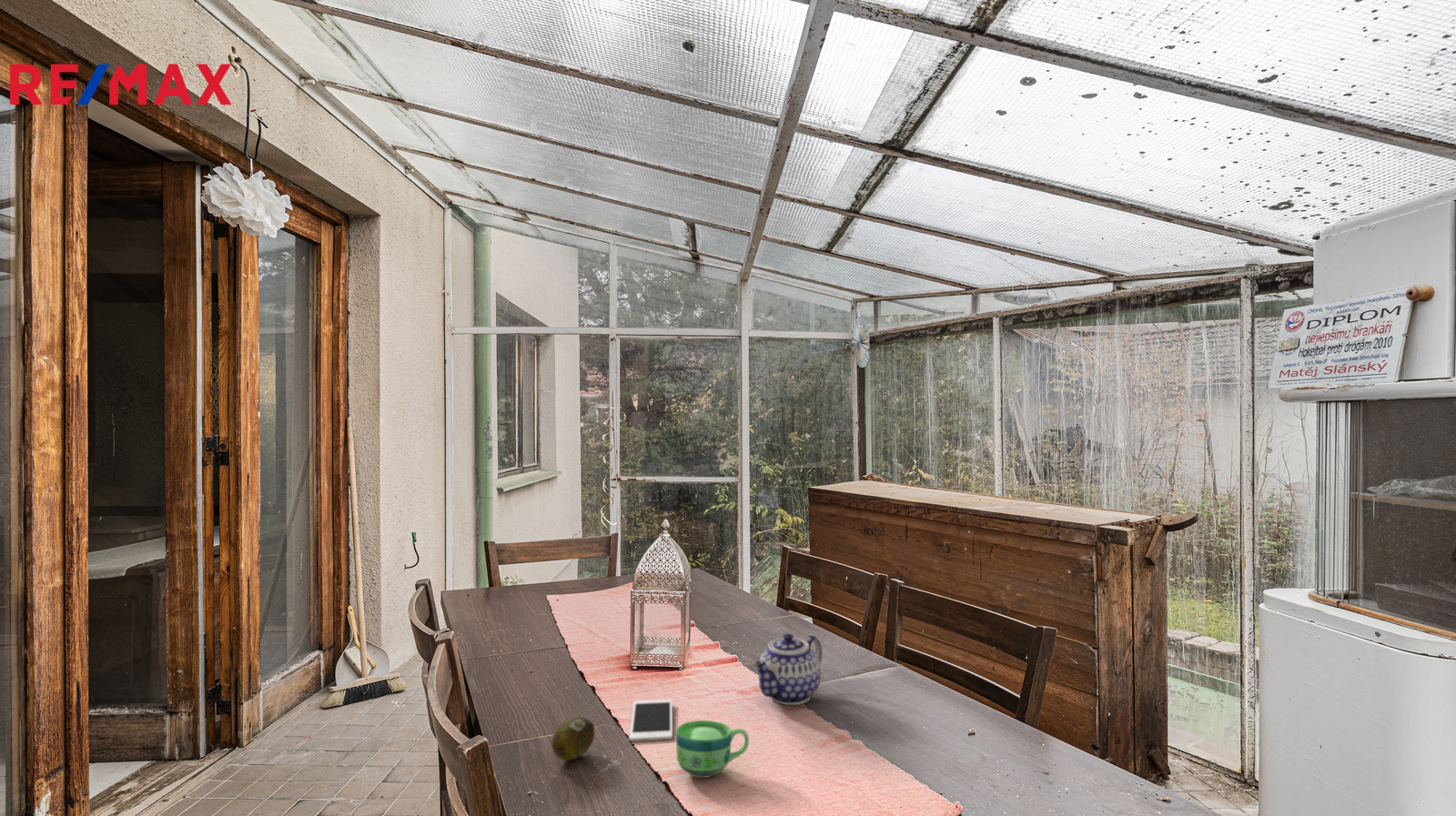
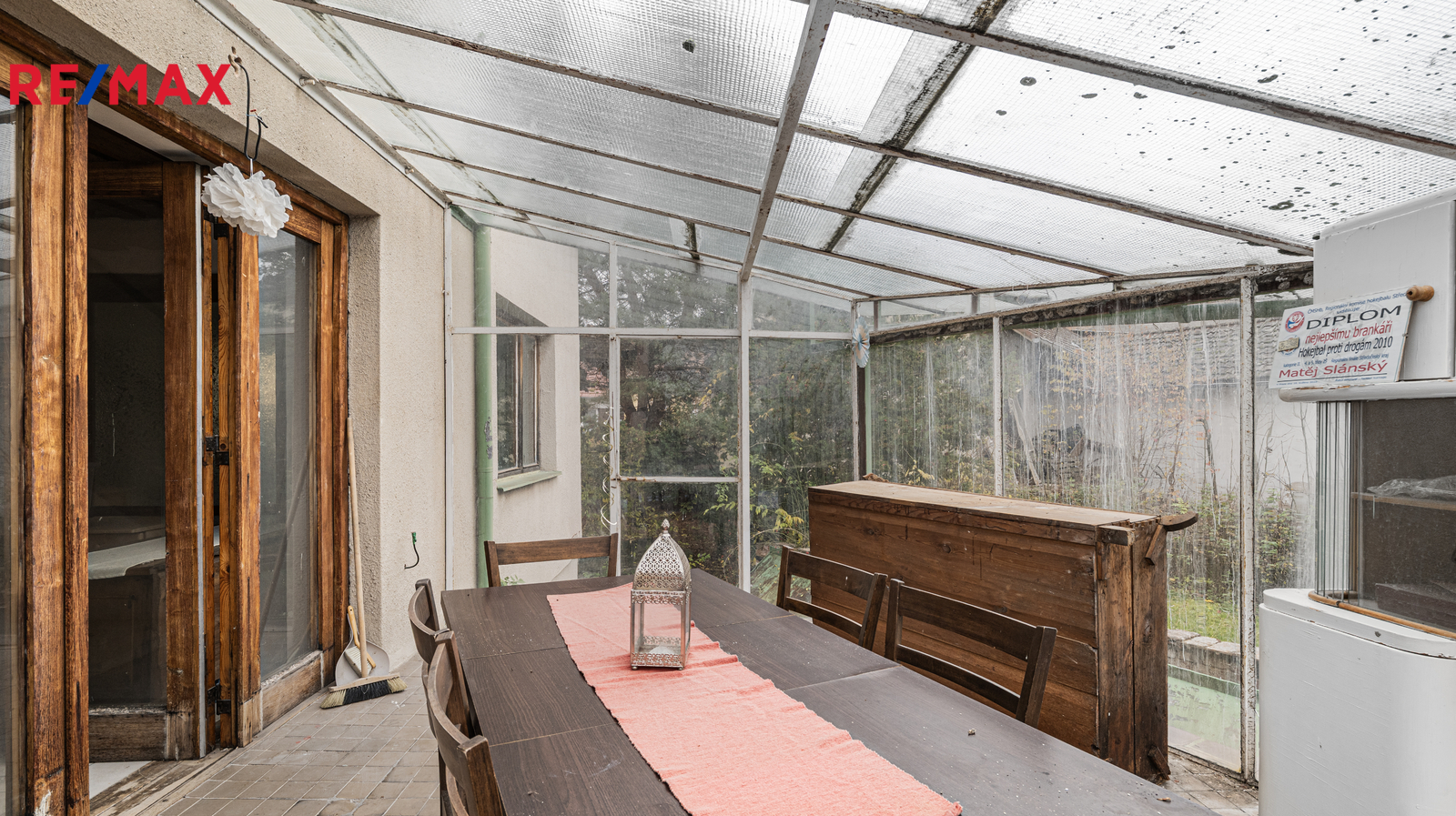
- cell phone (652, 719)
- fruit (573, 738)
- cup (712, 747)
- teapot (789, 665)
